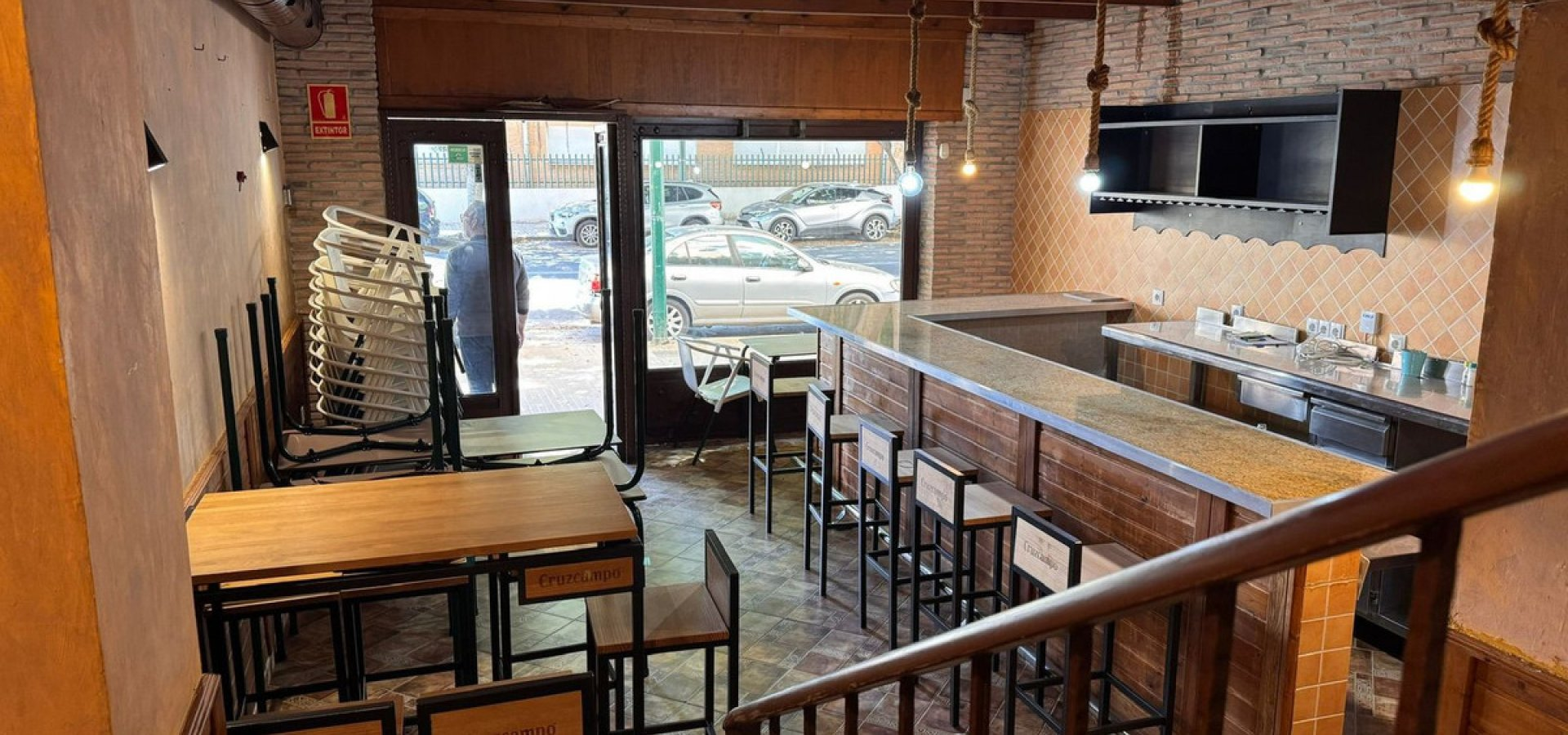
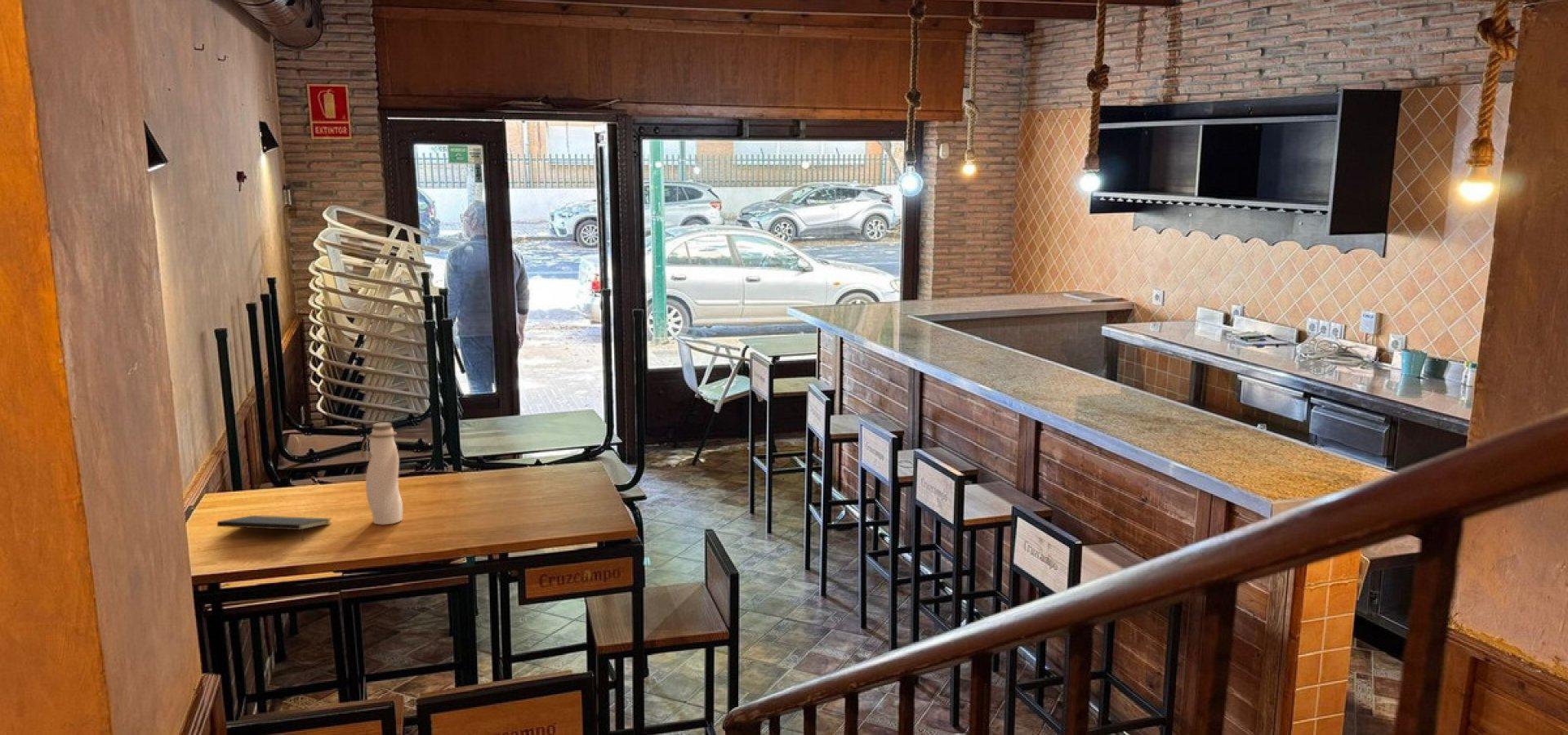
+ water bottle (382, 473)
+ notepad (275, 522)
